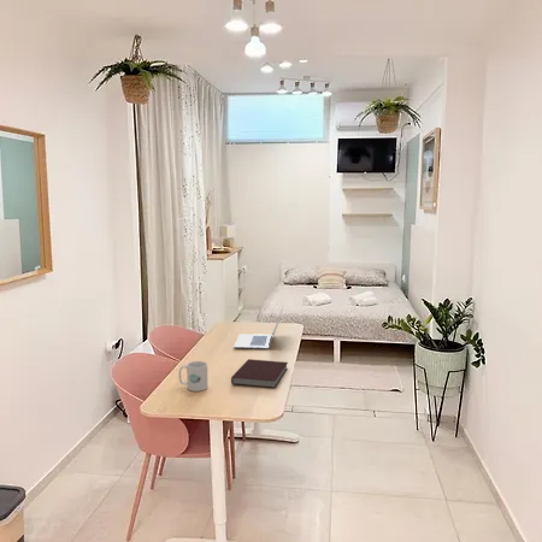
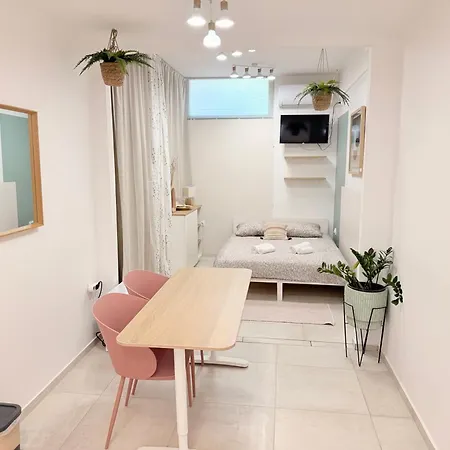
- mug (193, 375)
- notebook (260, 372)
- laptop (259, 335)
